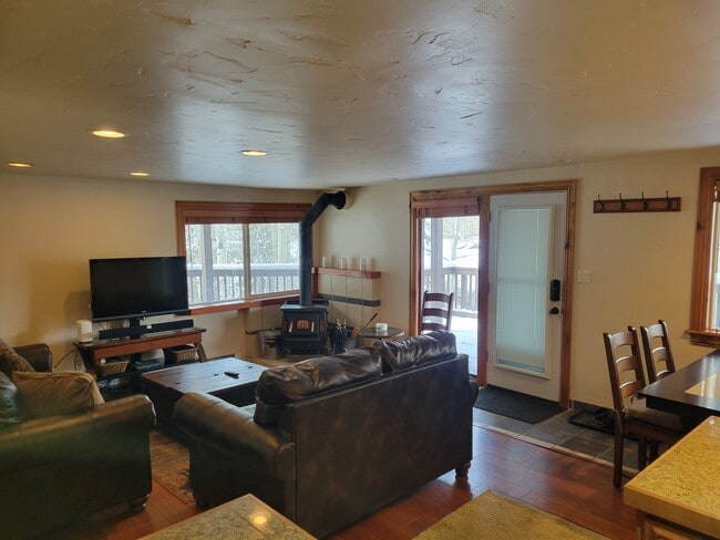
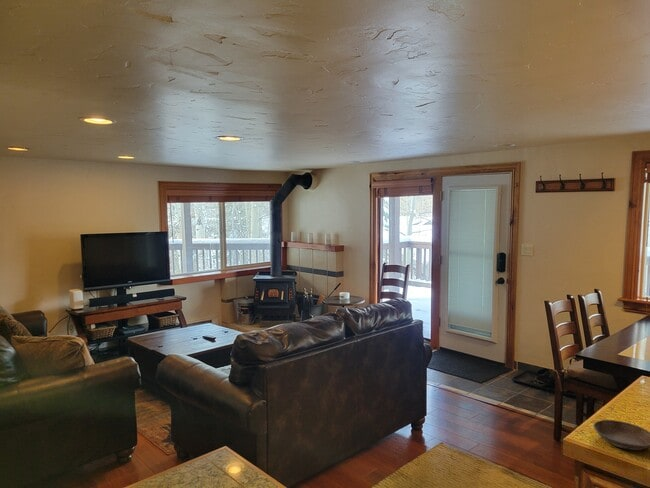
+ saucer (623, 436)
